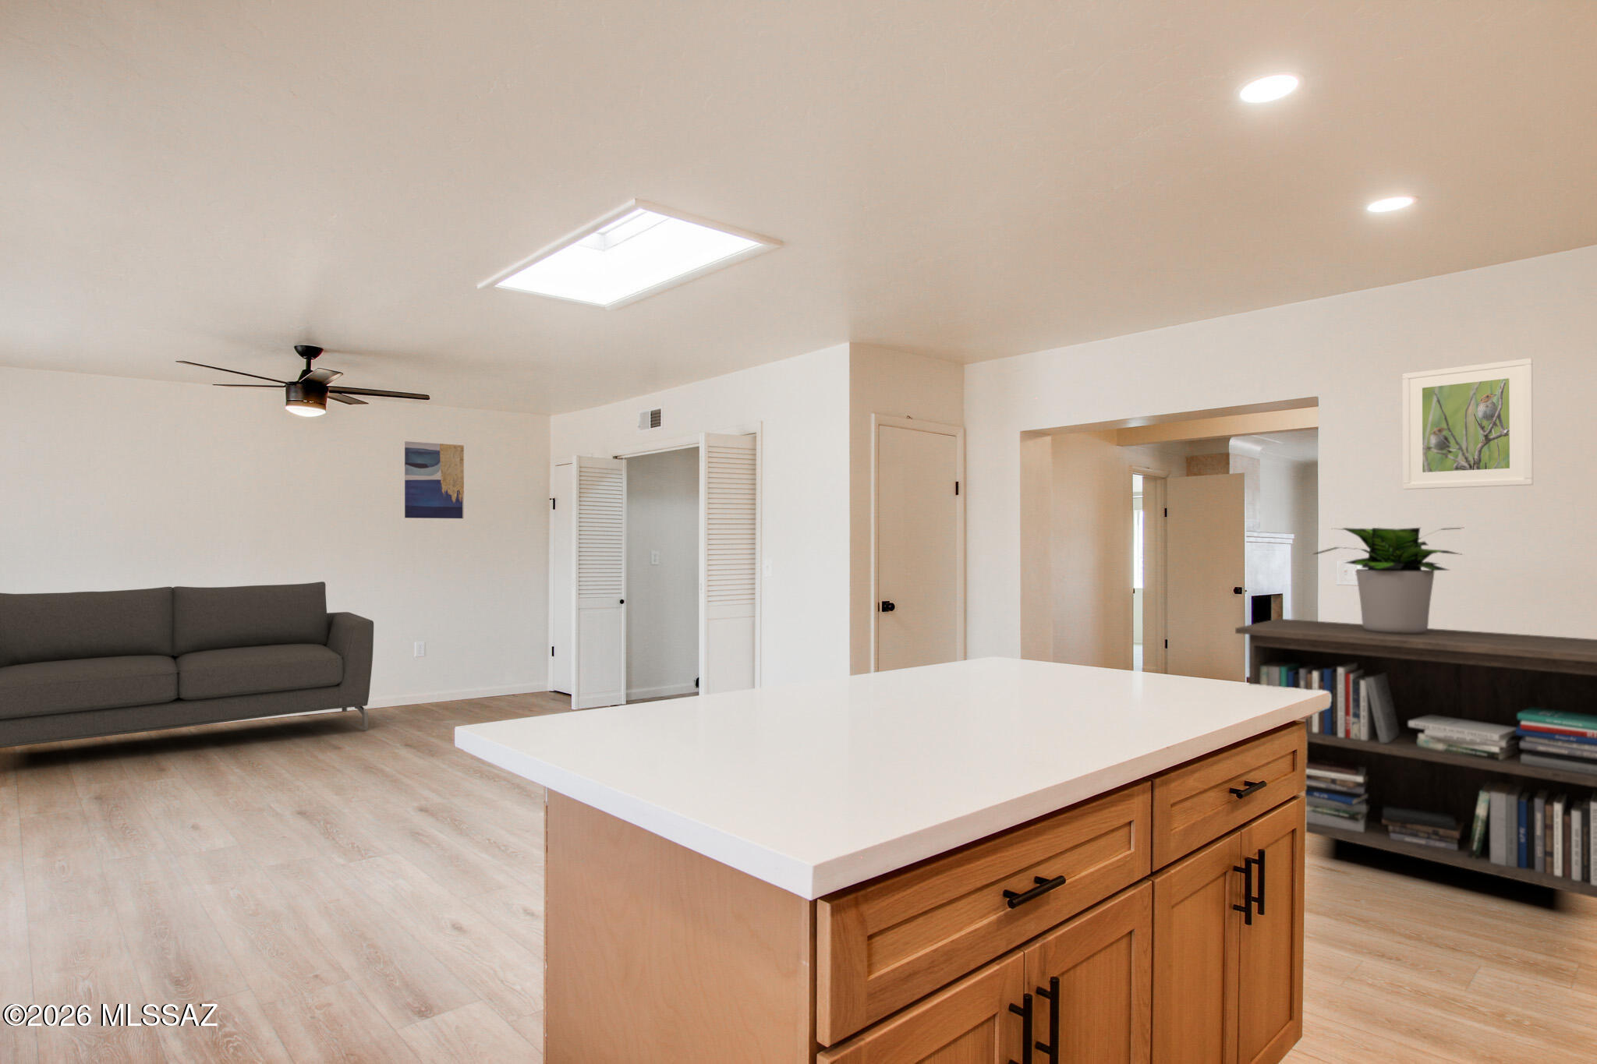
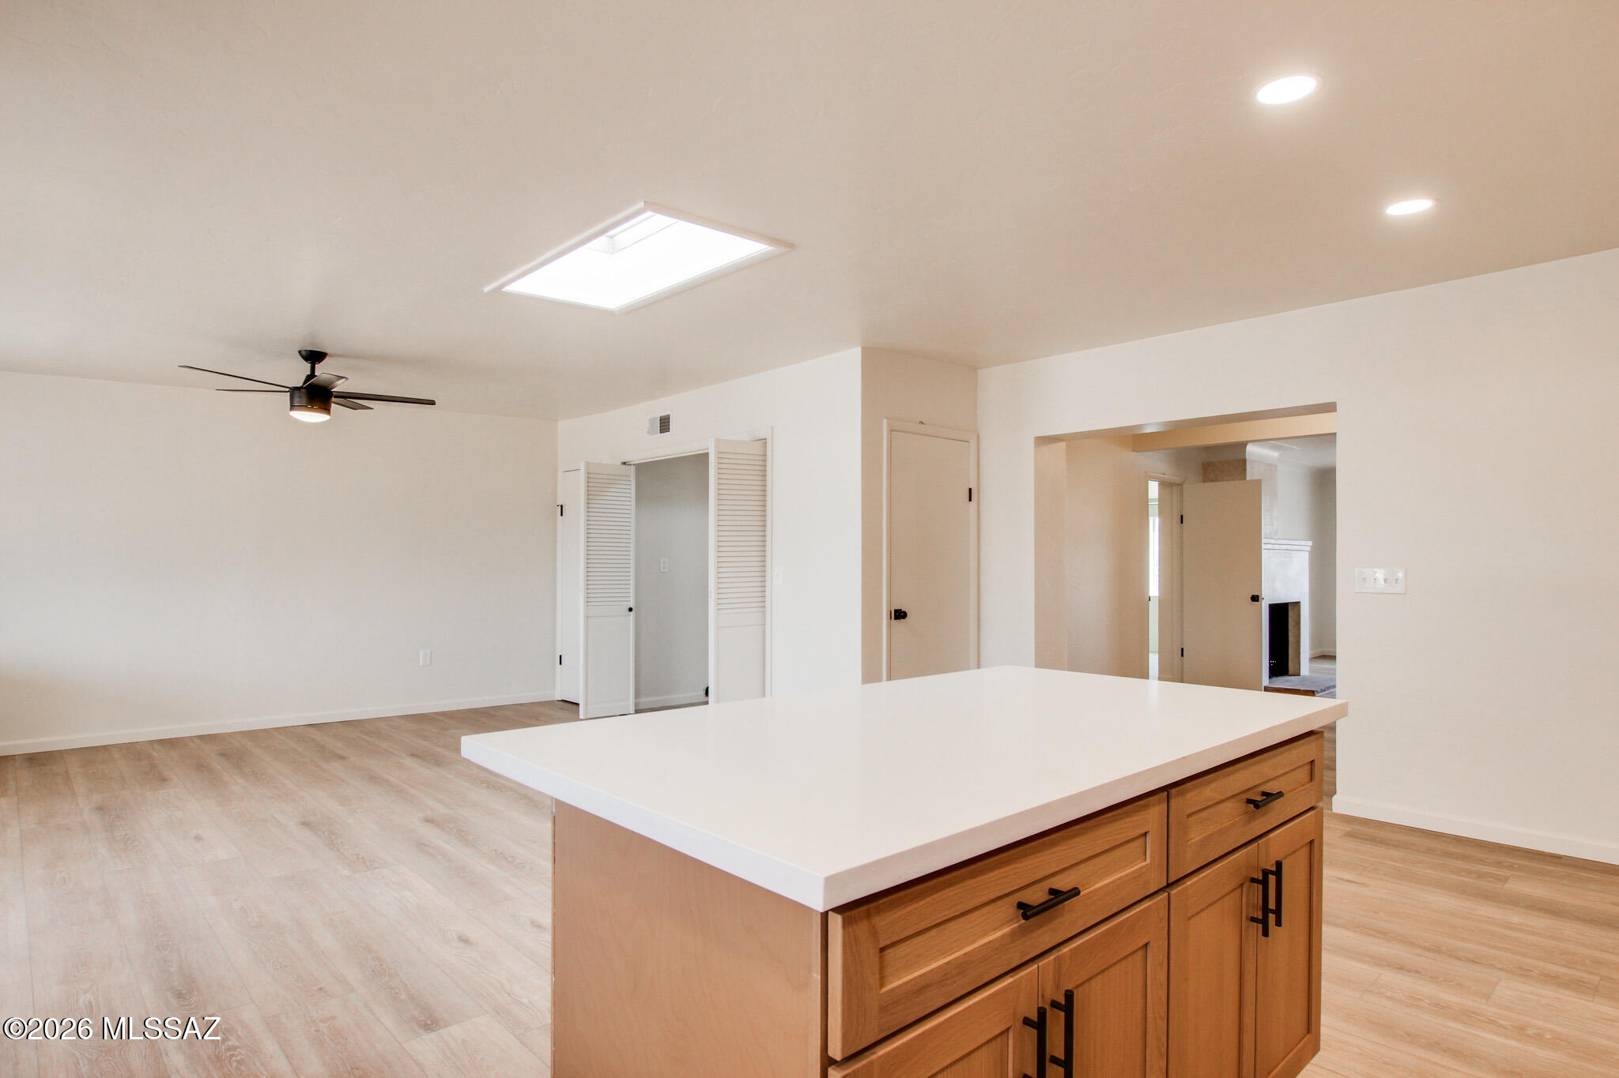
- storage cabinet (1433, 752)
- wall art (435, 480)
- potted plant (1386, 578)
- sofa (173, 664)
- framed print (1464, 426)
